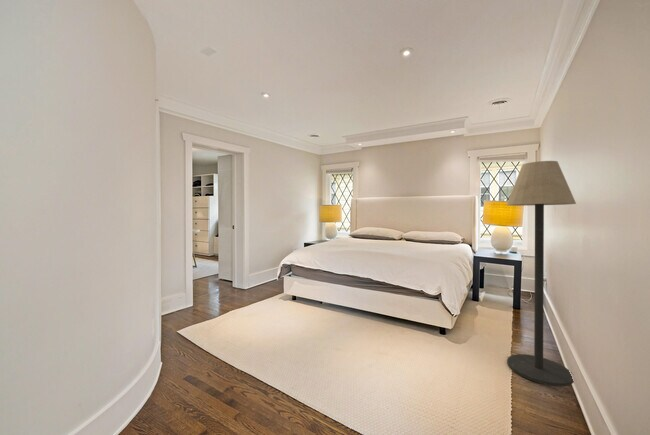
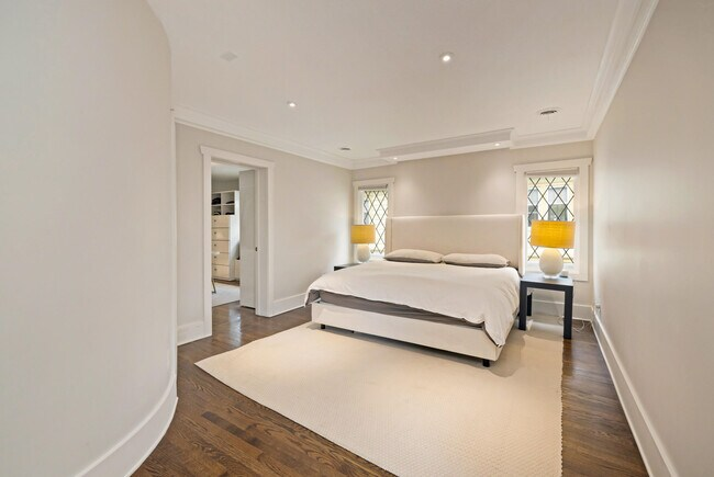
- floor lamp (539, 267)
